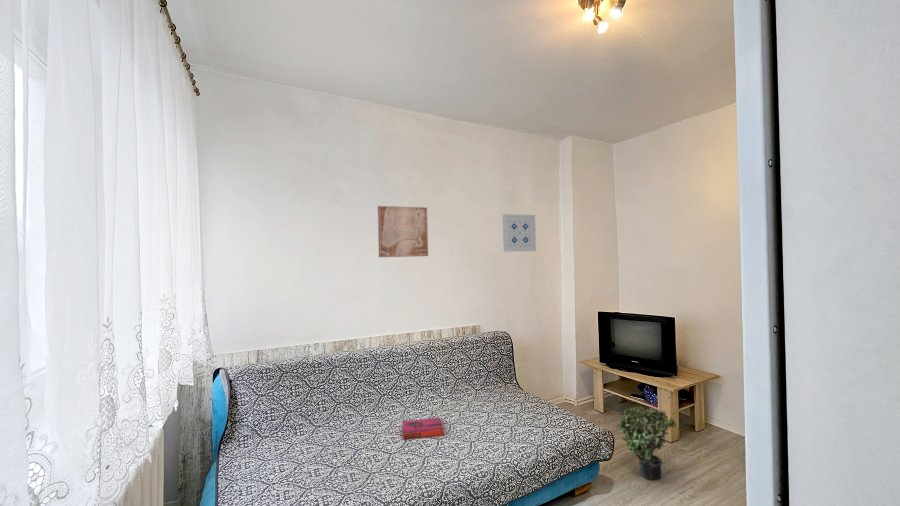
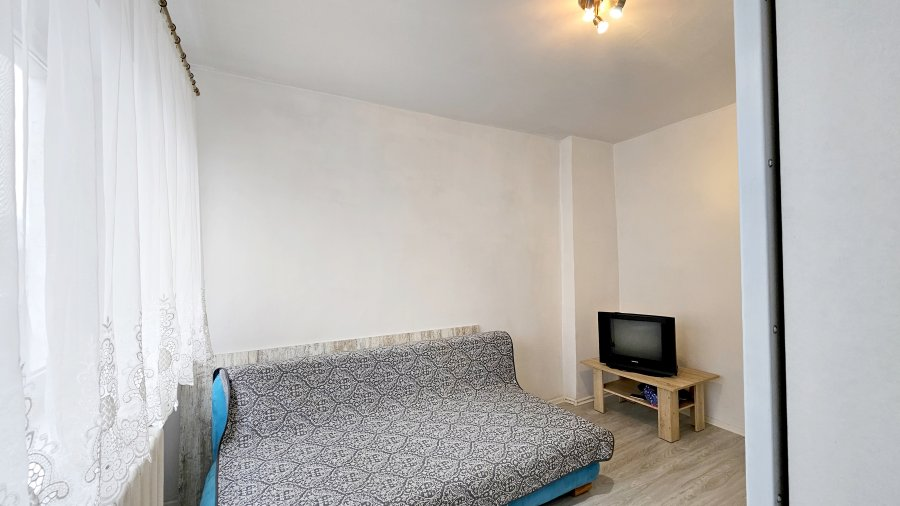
- hardback book (422, 428)
- potted plant (650, 439)
- wall art (519, 233)
- wall art (403, 231)
